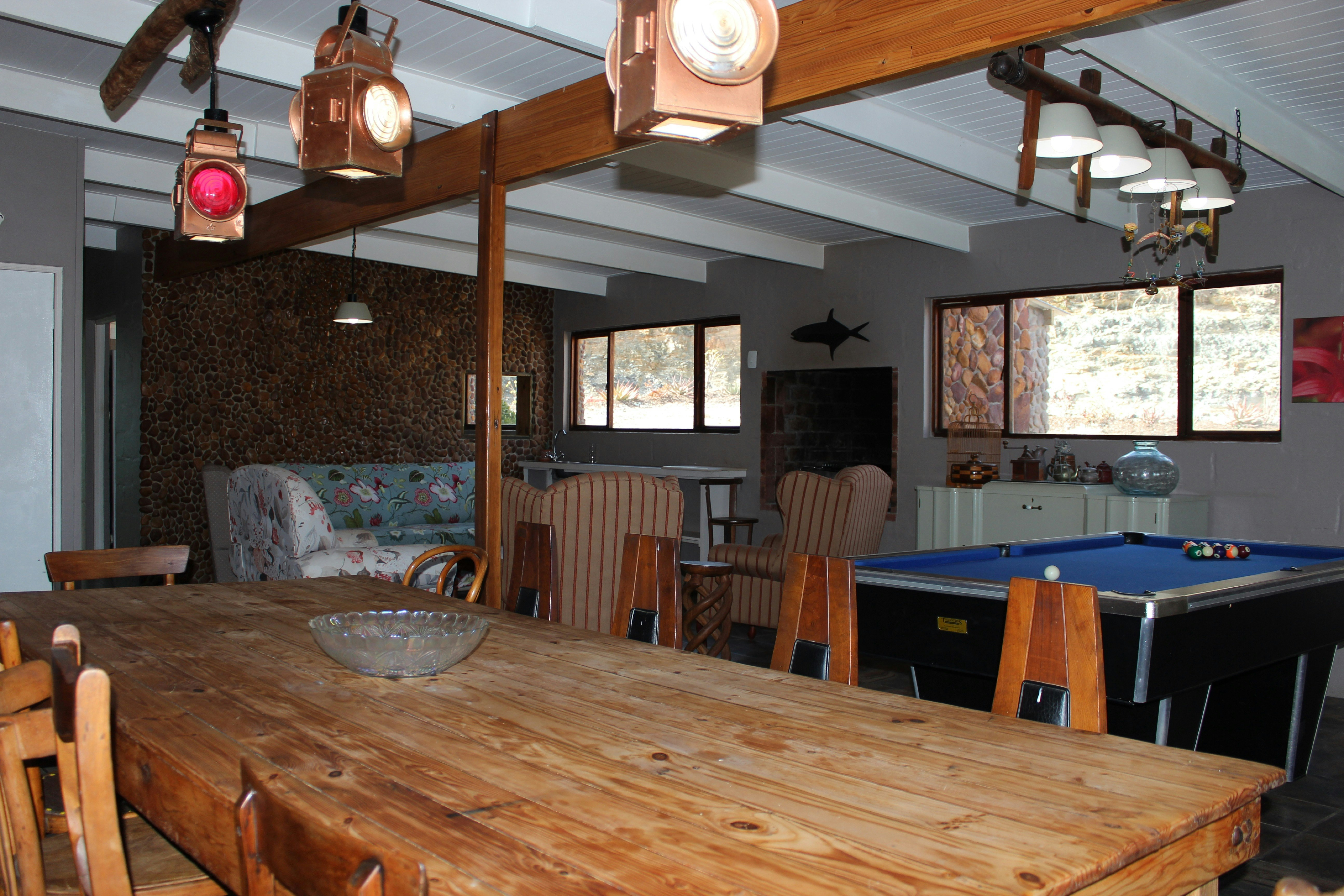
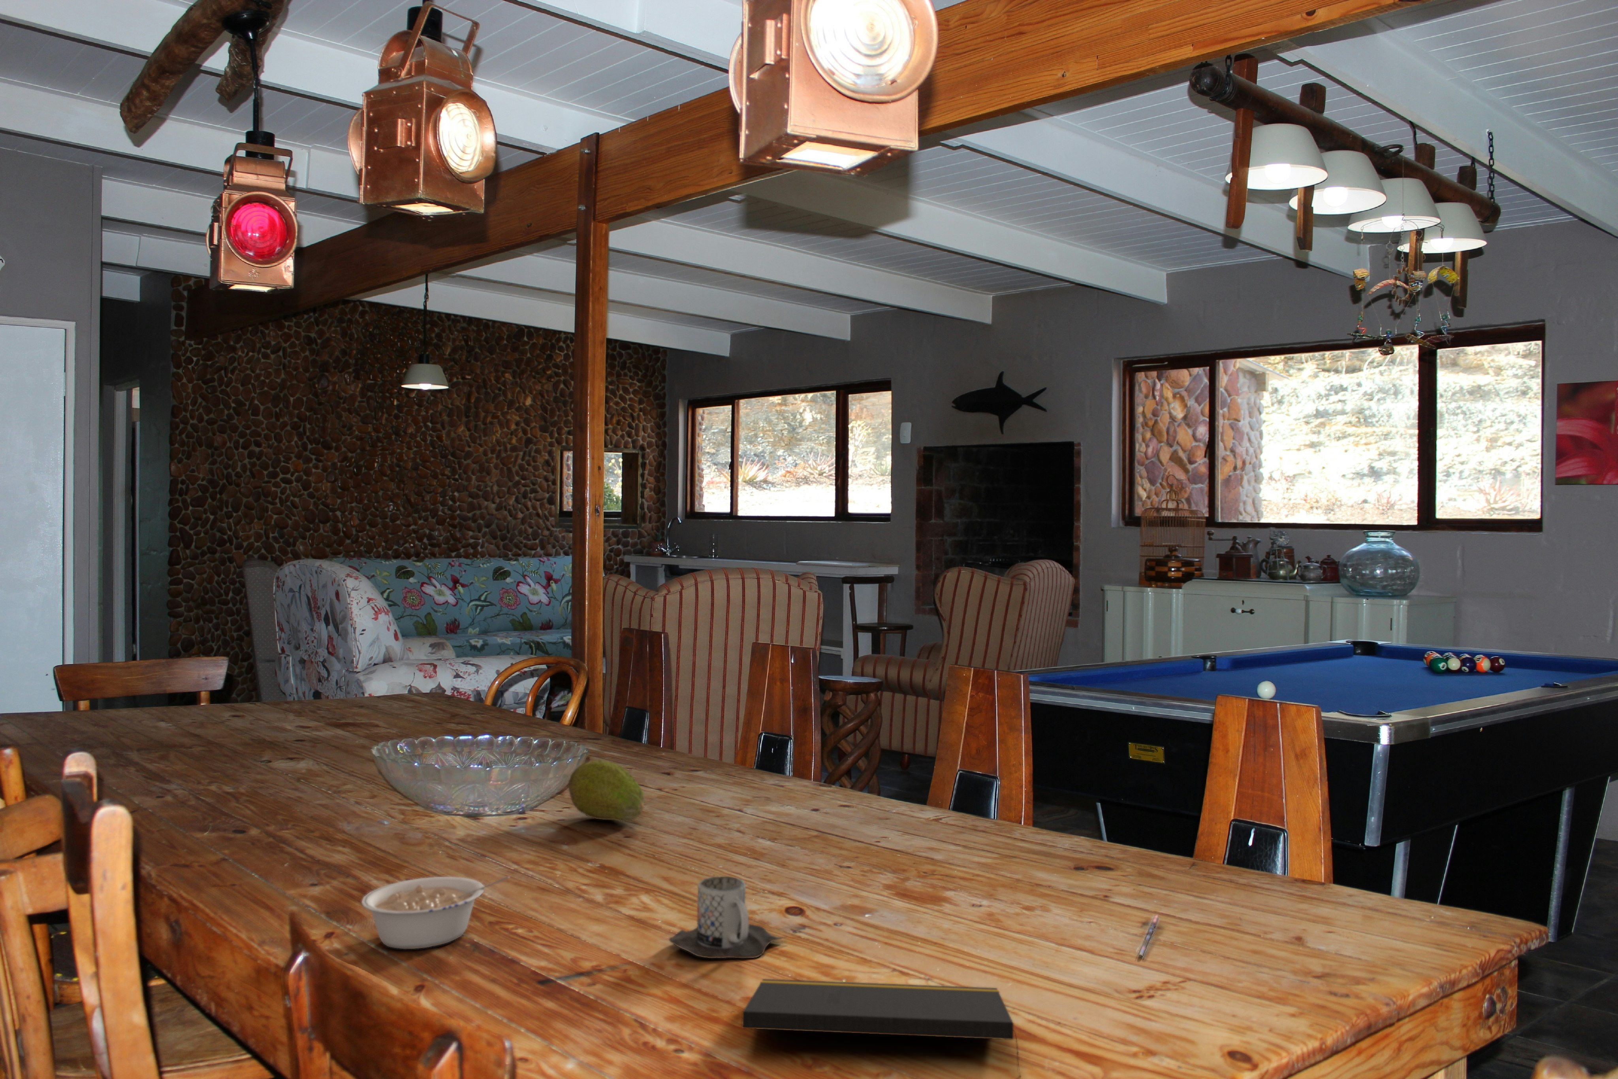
+ notepad (878, 1007)
+ mug (726, 914)
+ legume (429, 909)
+ fruit (609, 790)
+ pen (1148, 934)
